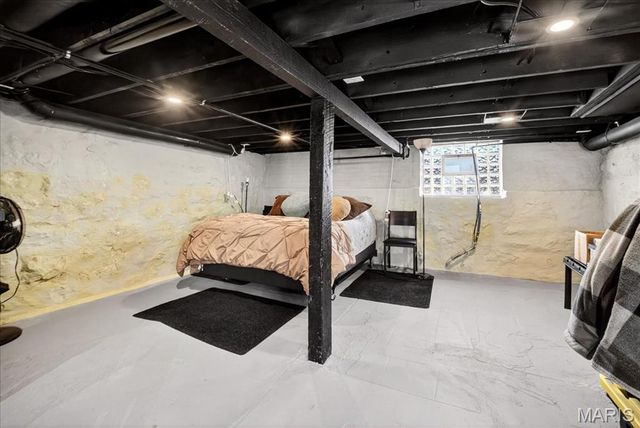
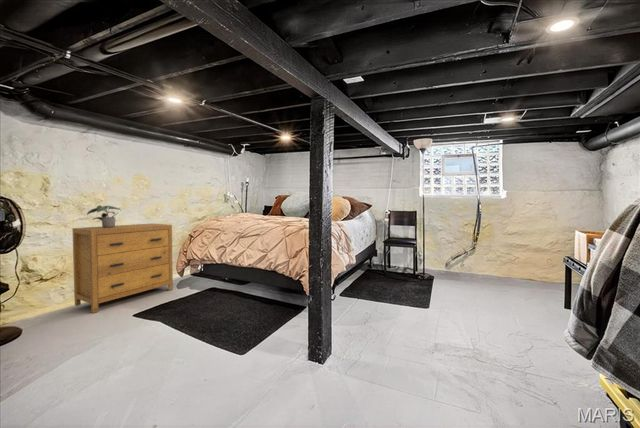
+ dresser (127, 261)
+ potted plant (105, 216)
